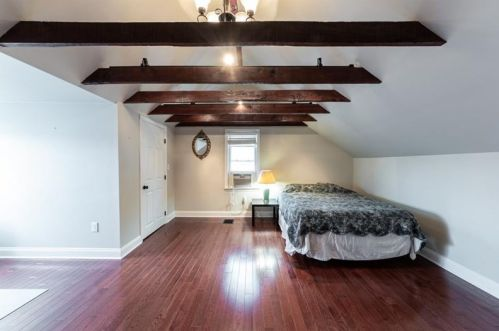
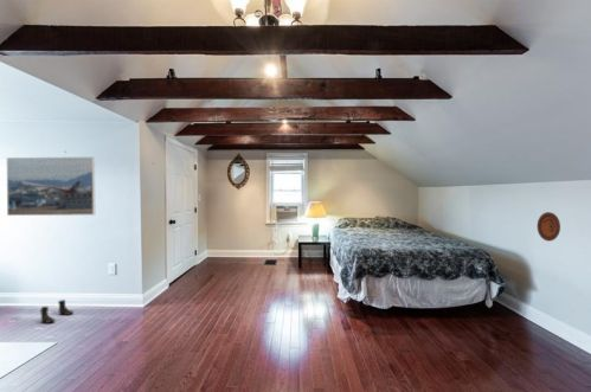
+ boots (59, 310)
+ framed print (51, 186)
+ decorative plate (548, 226)
